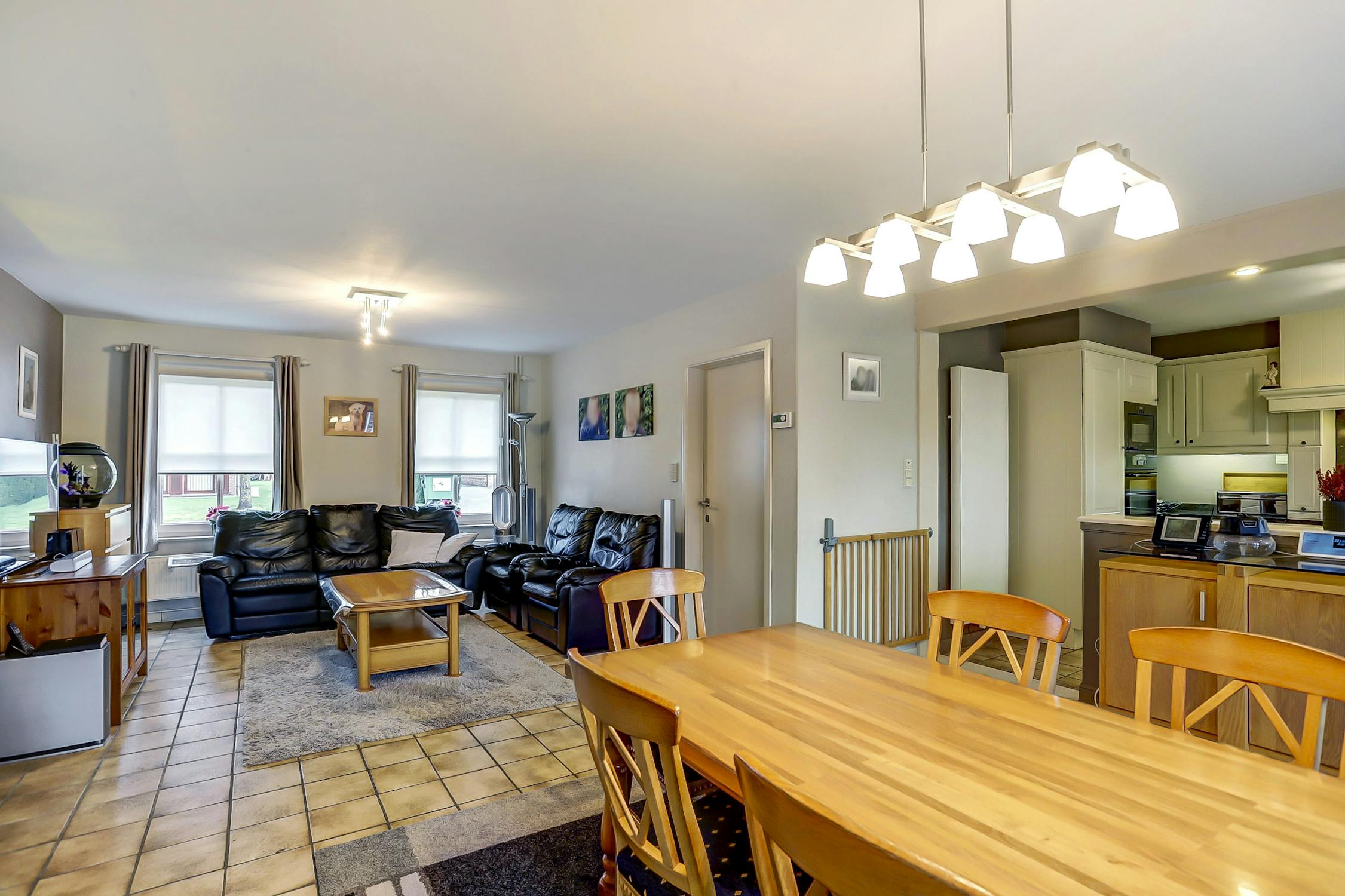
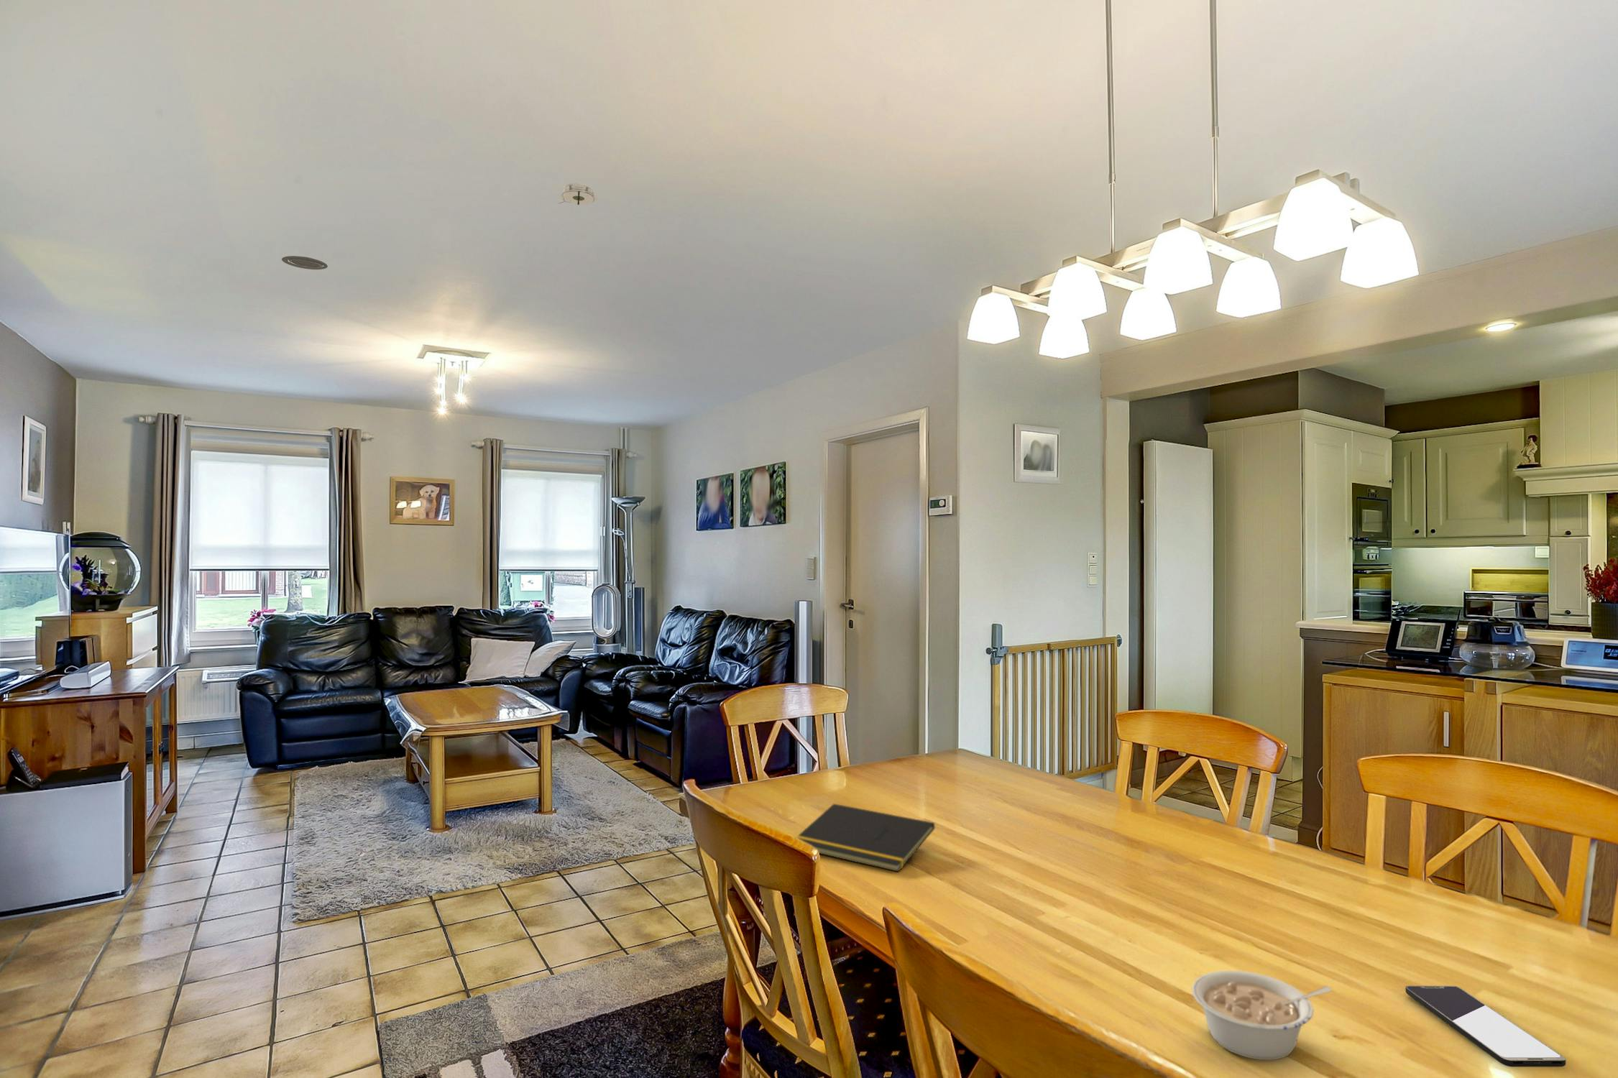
+ legume (1253, 1012)
+ smartphone (1480, 1024)
+ smoke detector (577, 194)
+ notepad (864, 835)
+ recessed light (304, 260)
